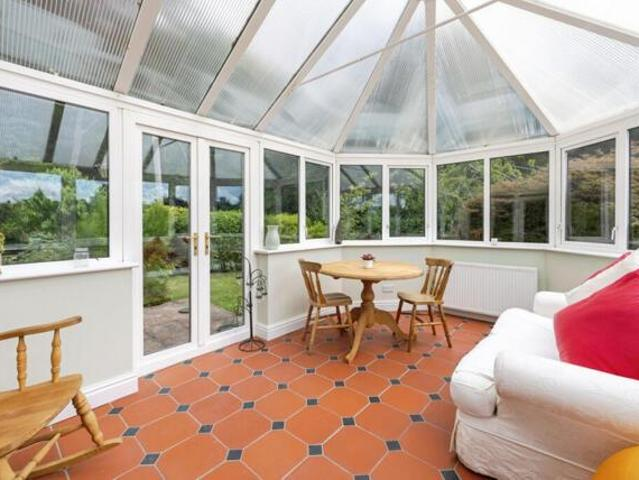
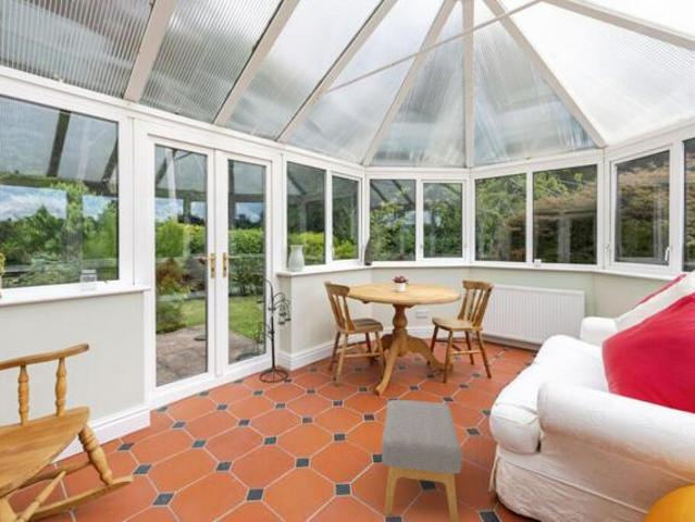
+ footstool (419, 451)
